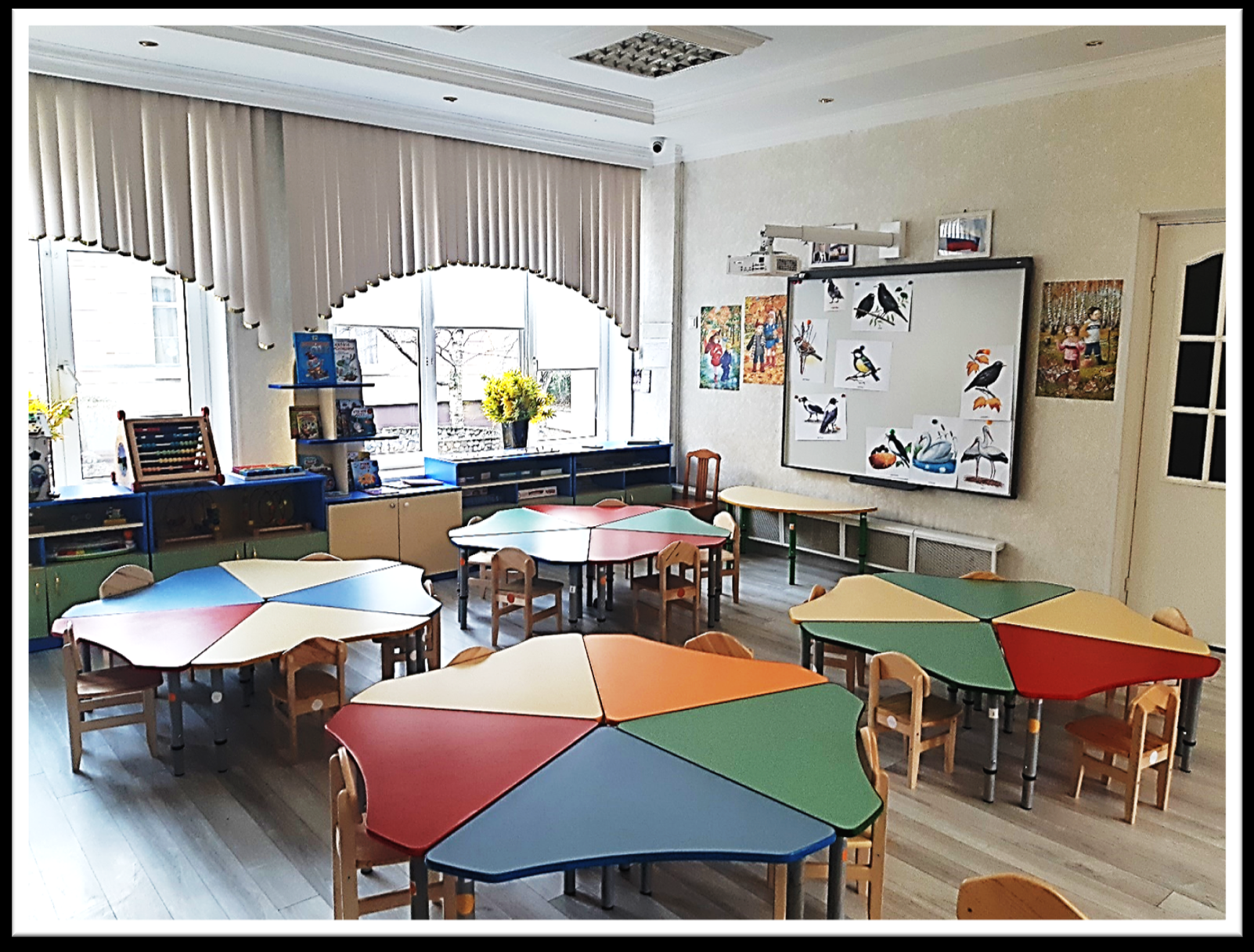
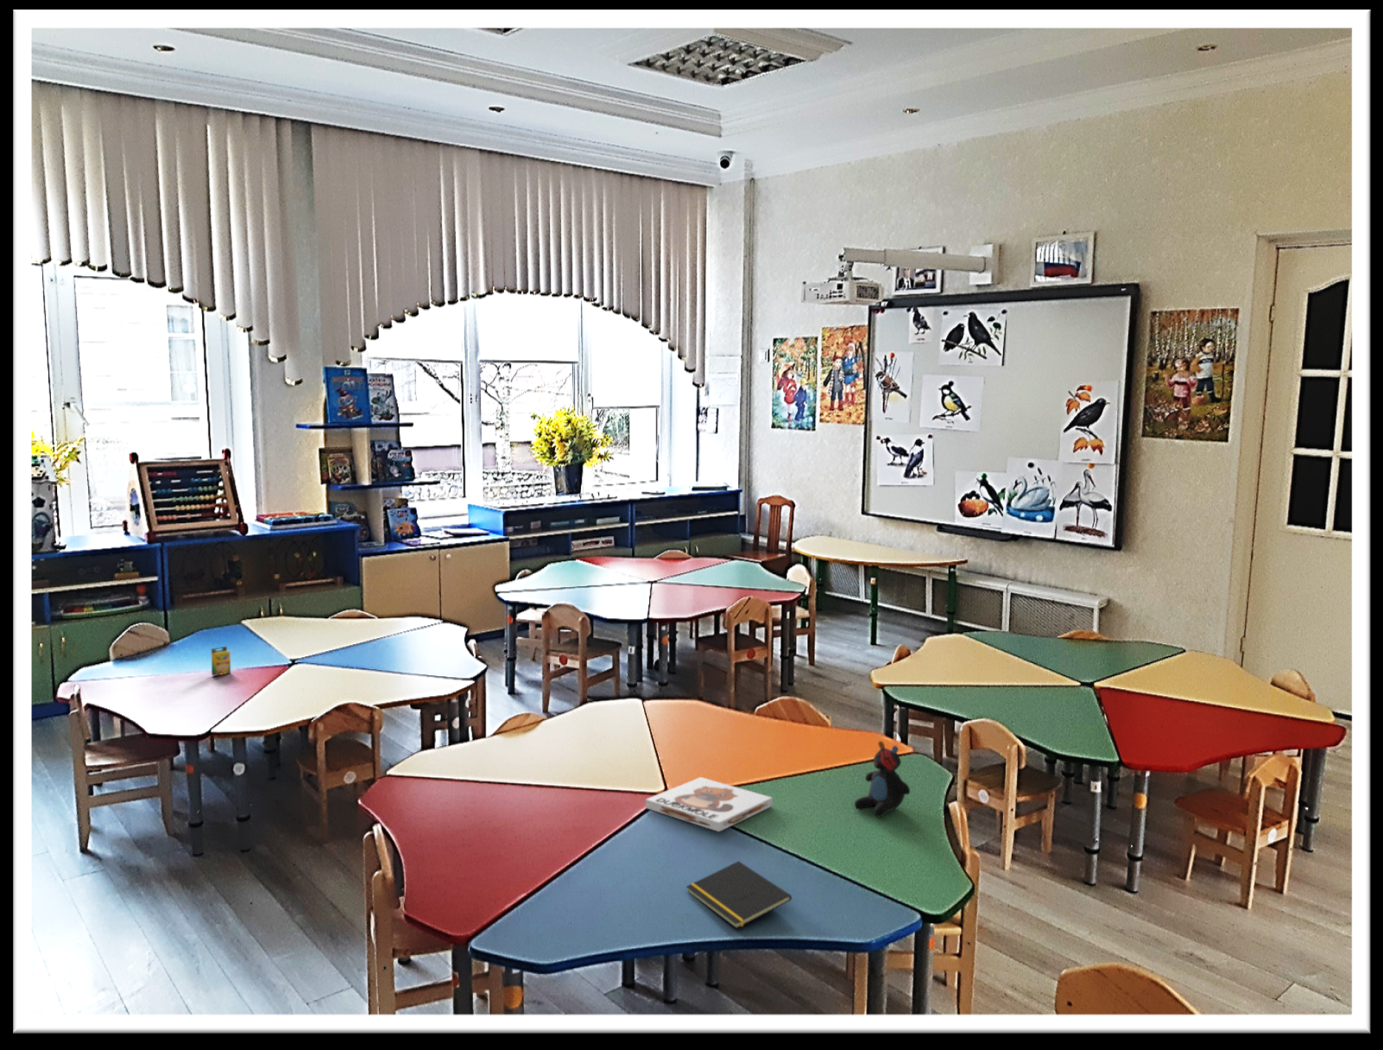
+ teddy bear (880, 778)
+ board game (709, 802)
+ notepad (737, 893)
+ crayon box (221, 661)
